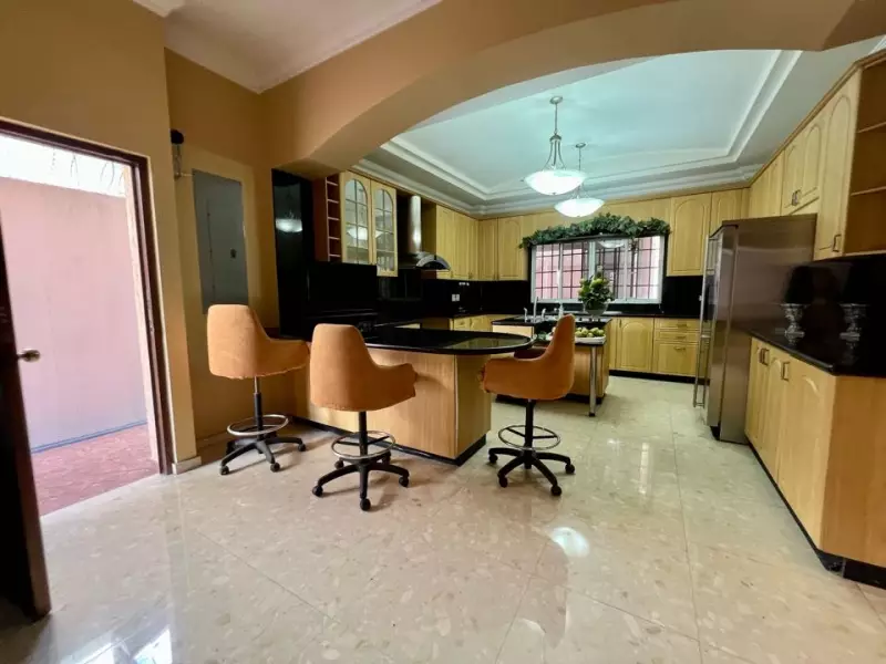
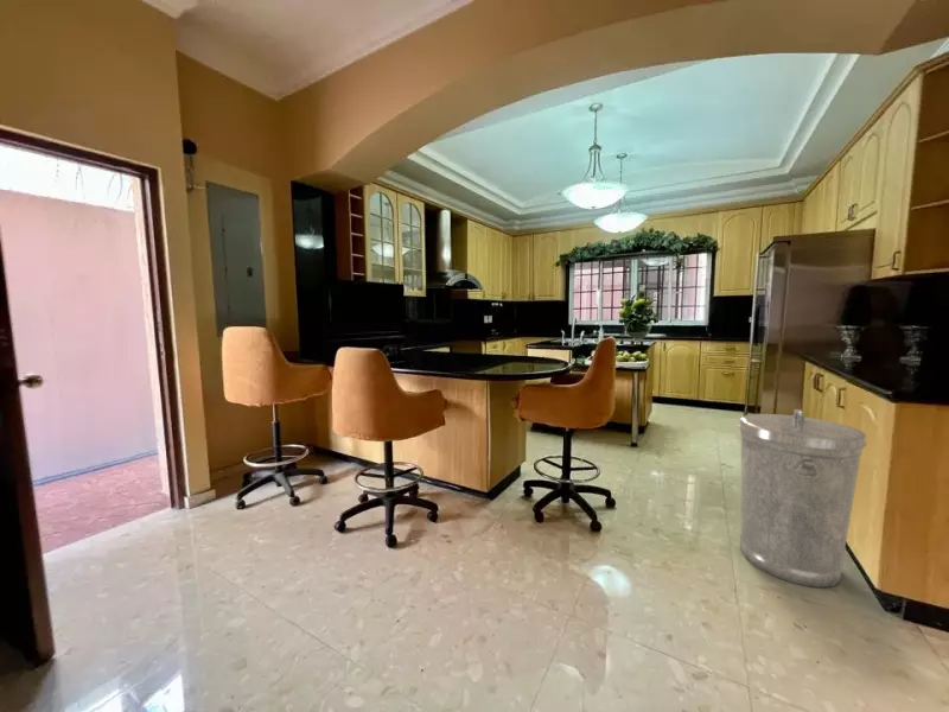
+ trash can (792, 487)
